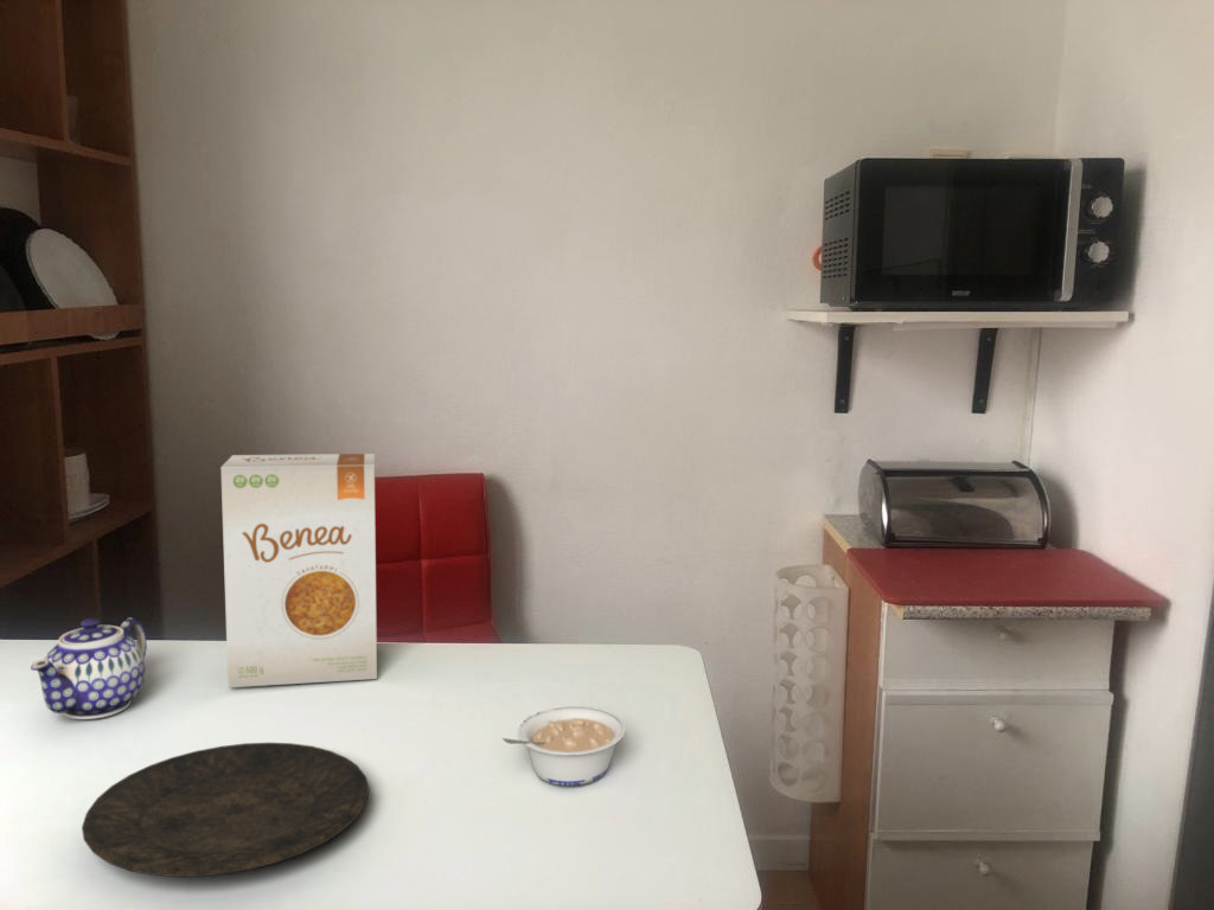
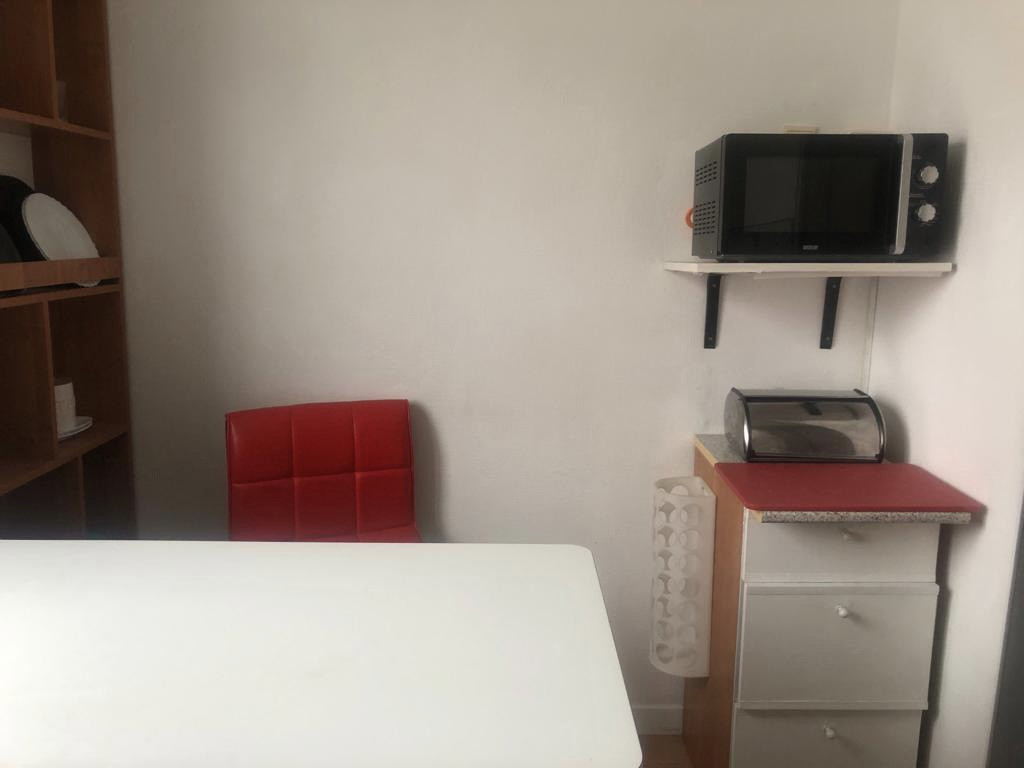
- teapot (92, 664)
- plate (232, 809)
- food box (304, 565)
- legume (569, 745)
